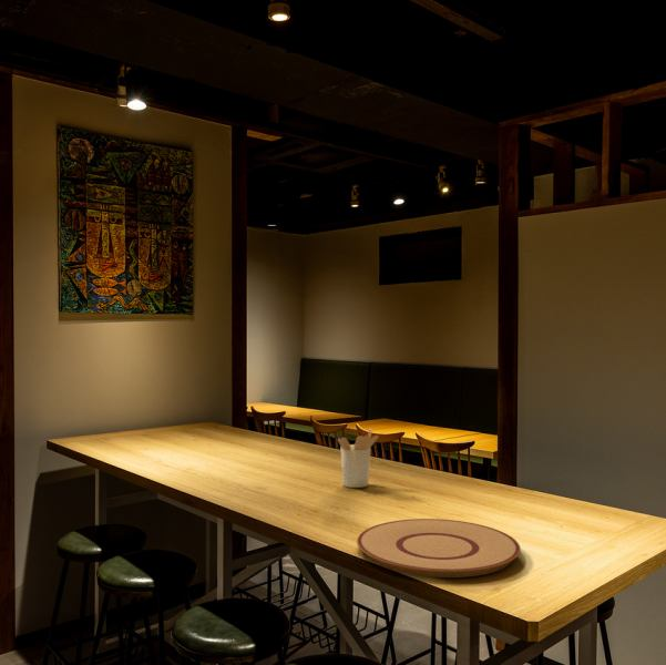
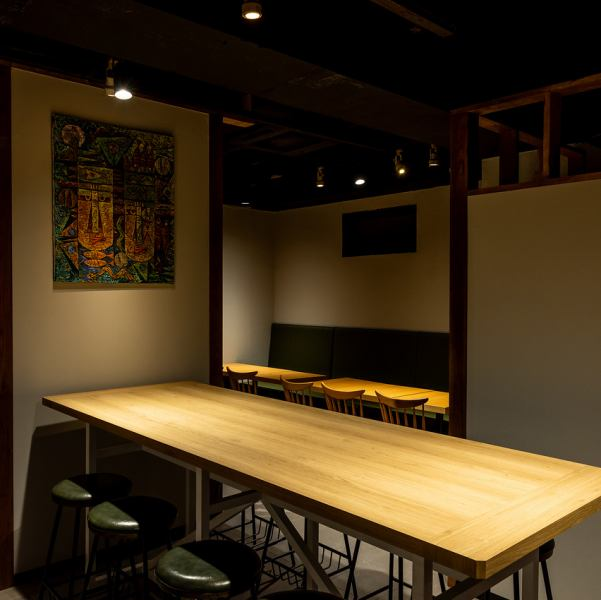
- plate (437, 545)
- utensil holder (359, 458)
